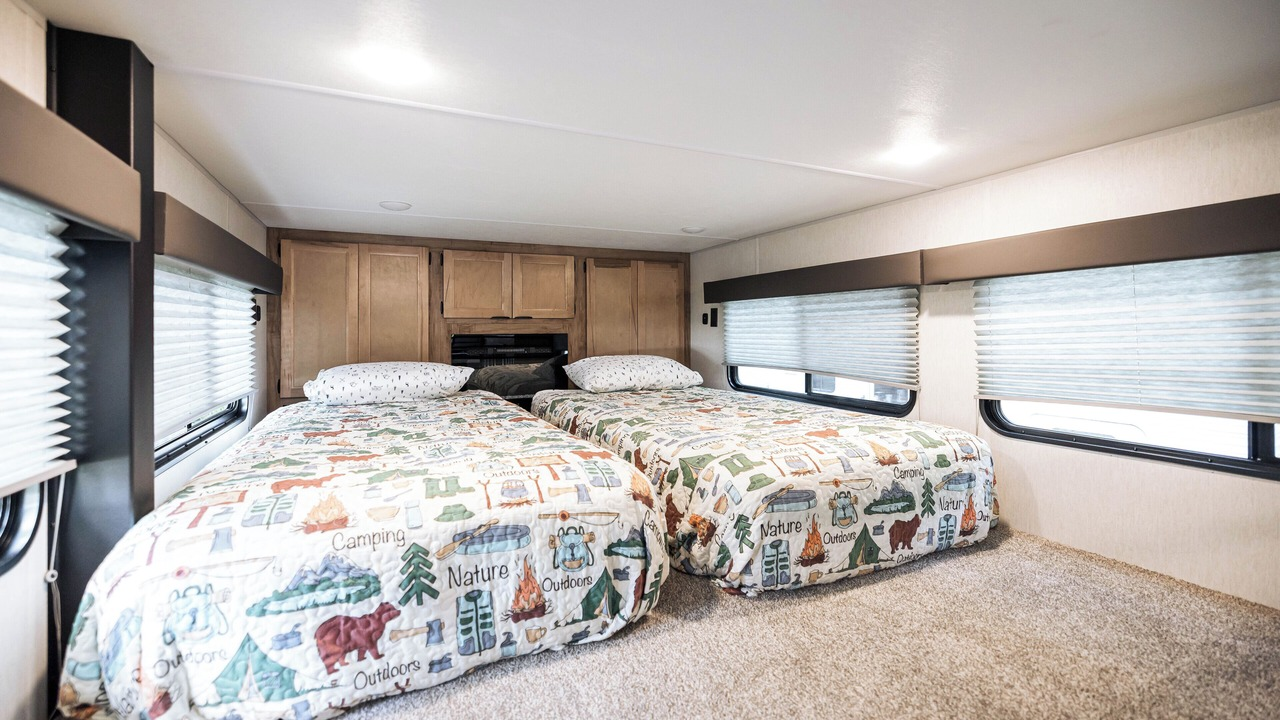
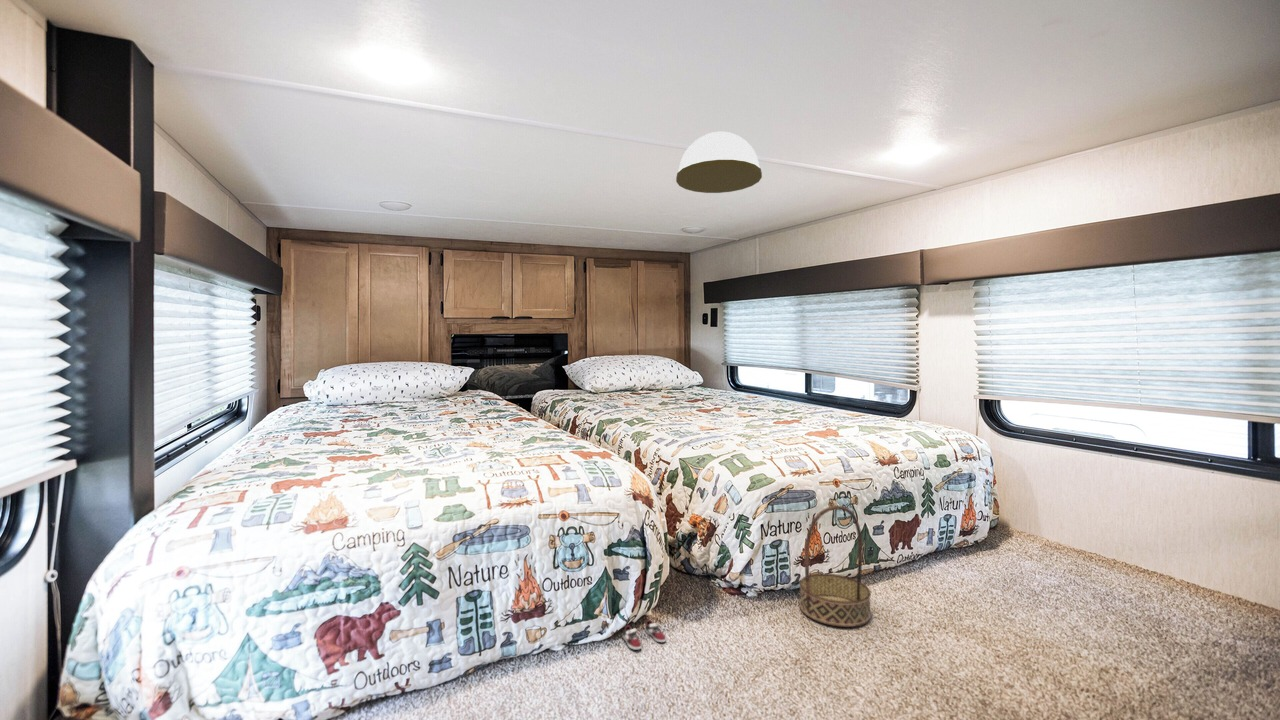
+ dome light (718, 157)
+ basket (834, 574)
+ sneaker (646, 631)
